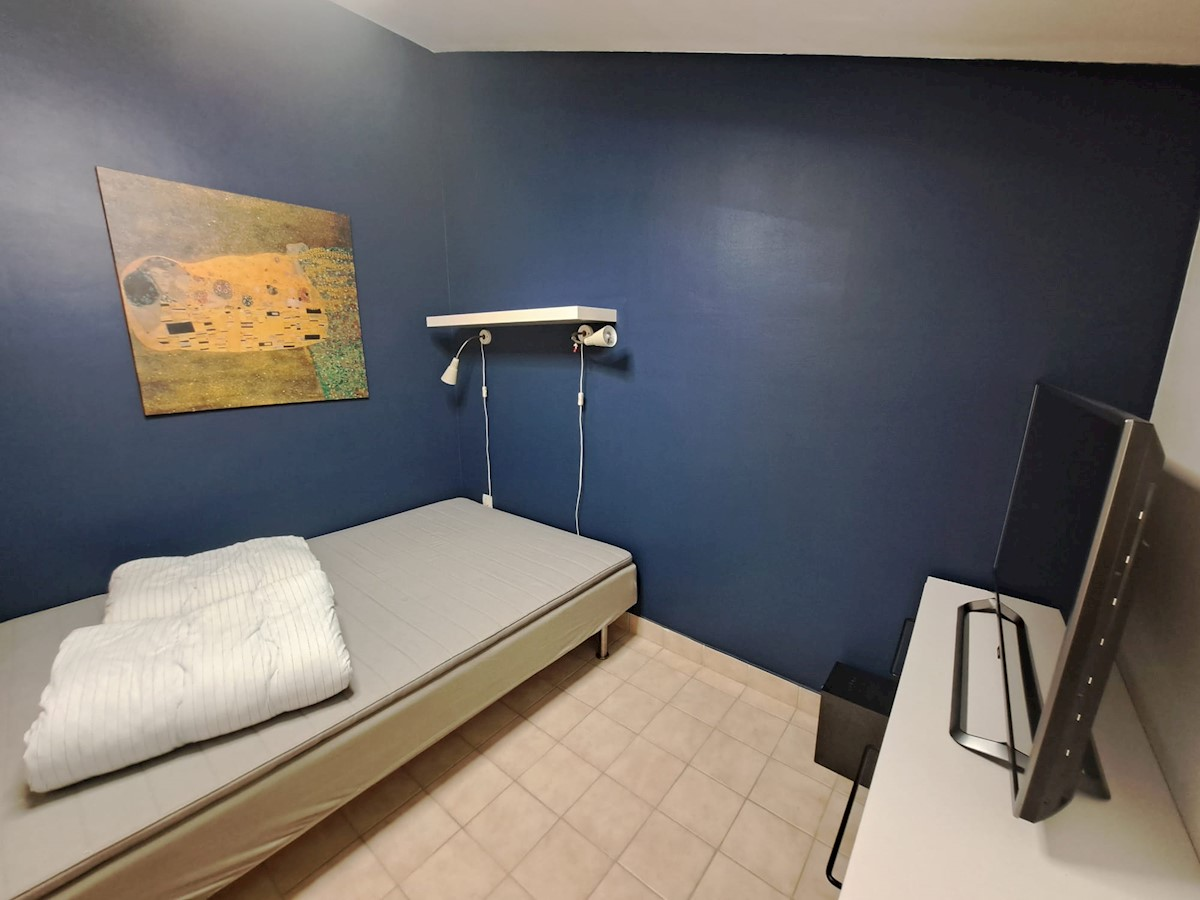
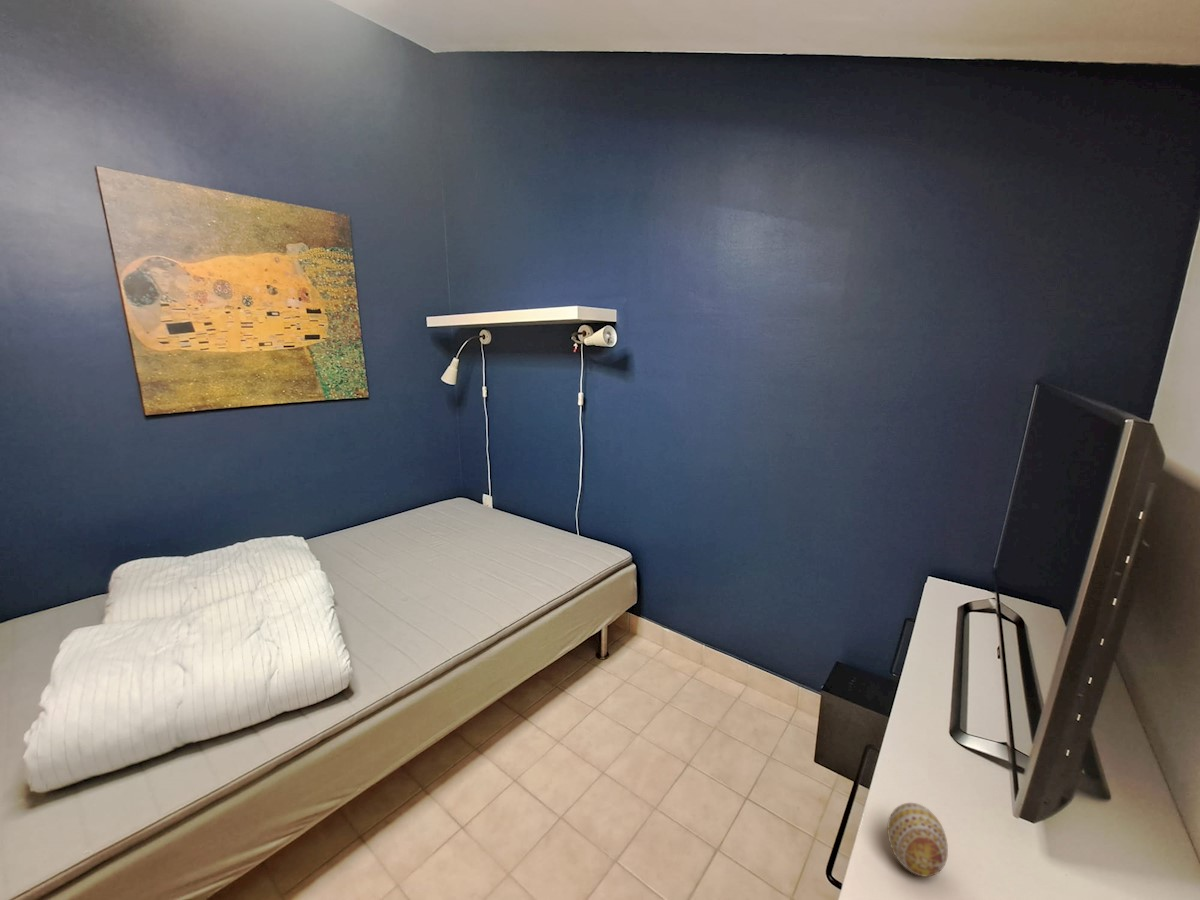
+ decorative egg (917, 838)
